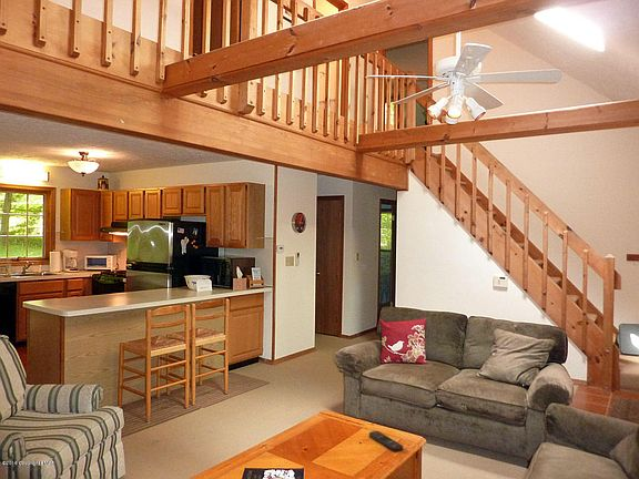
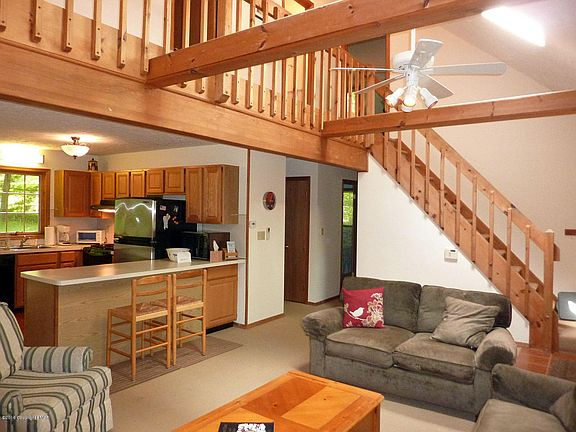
- remote control (385, 440)
